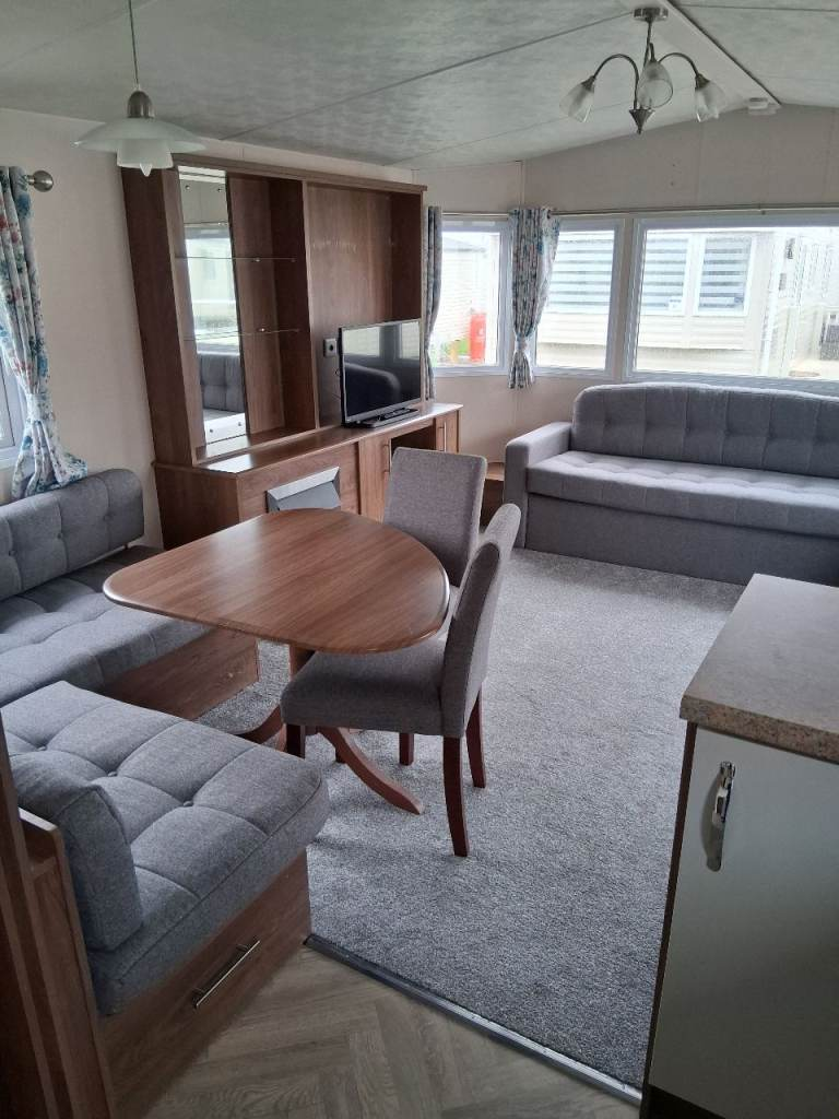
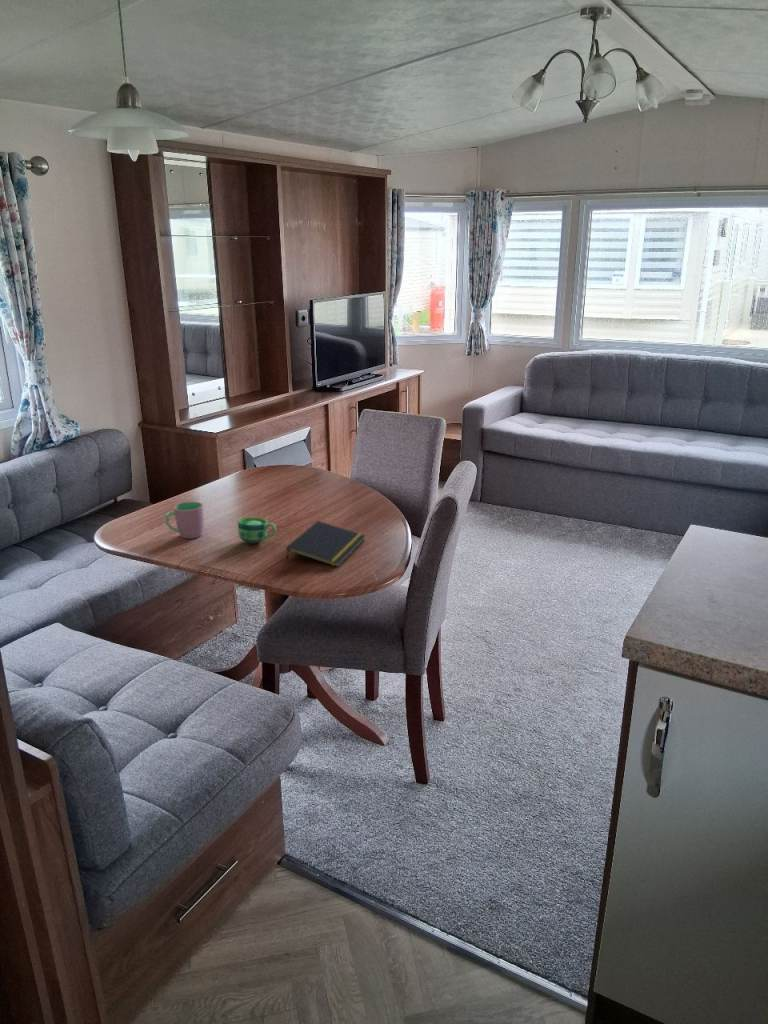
+ cup (184, 521)
+ cup (257, 530)
+ notepad (327, 542)
